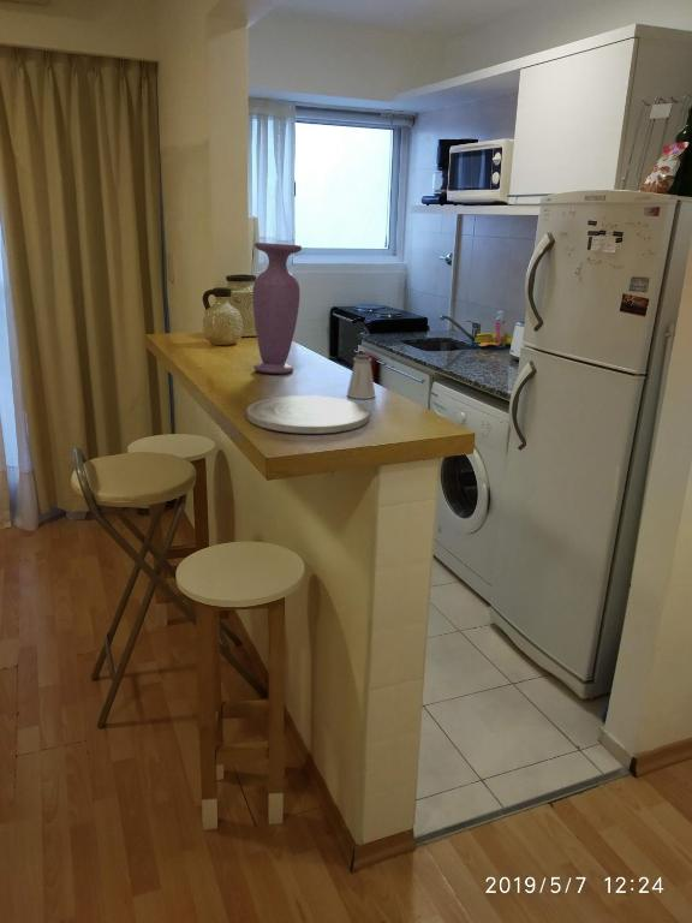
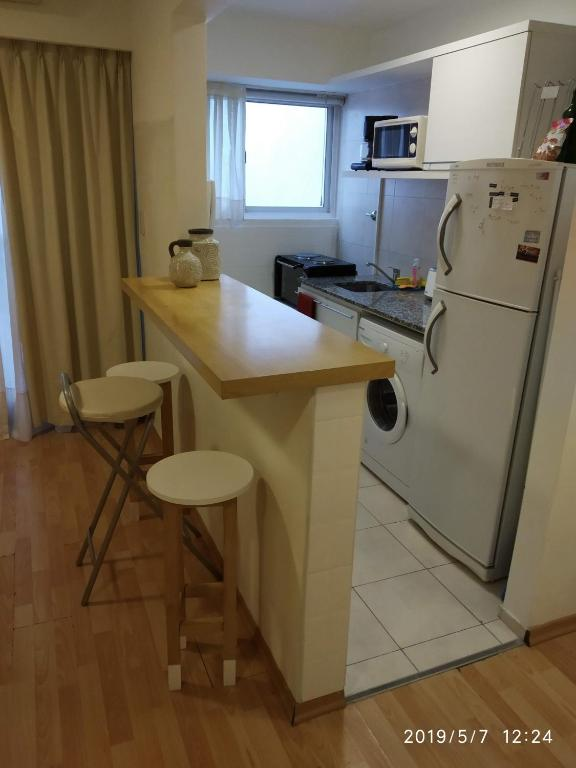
- vase (276, 308)
- saltshaker (362, 375)
- plate (308, 412)
